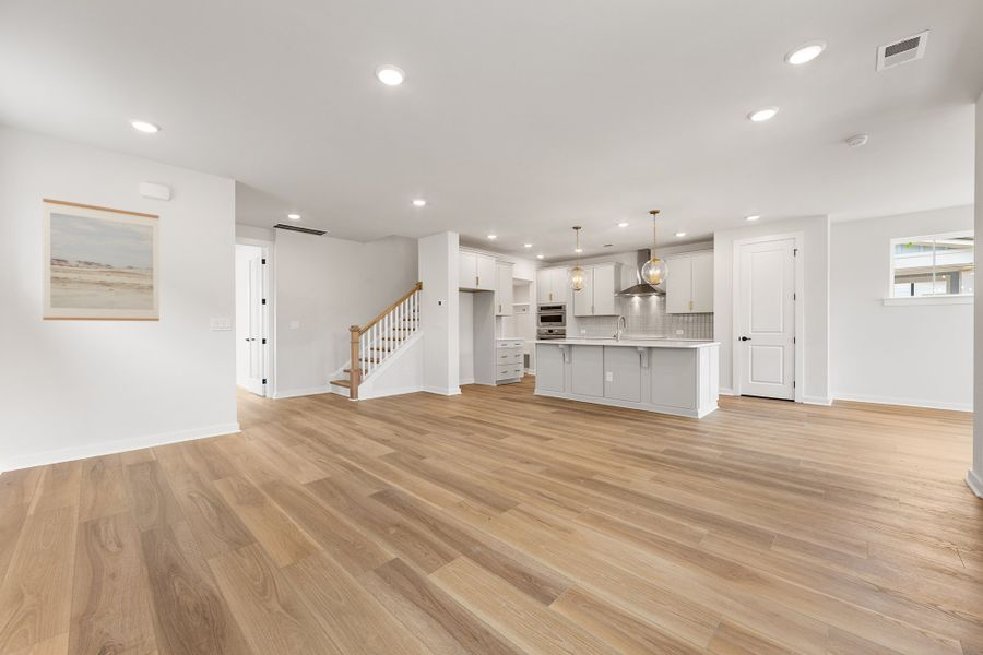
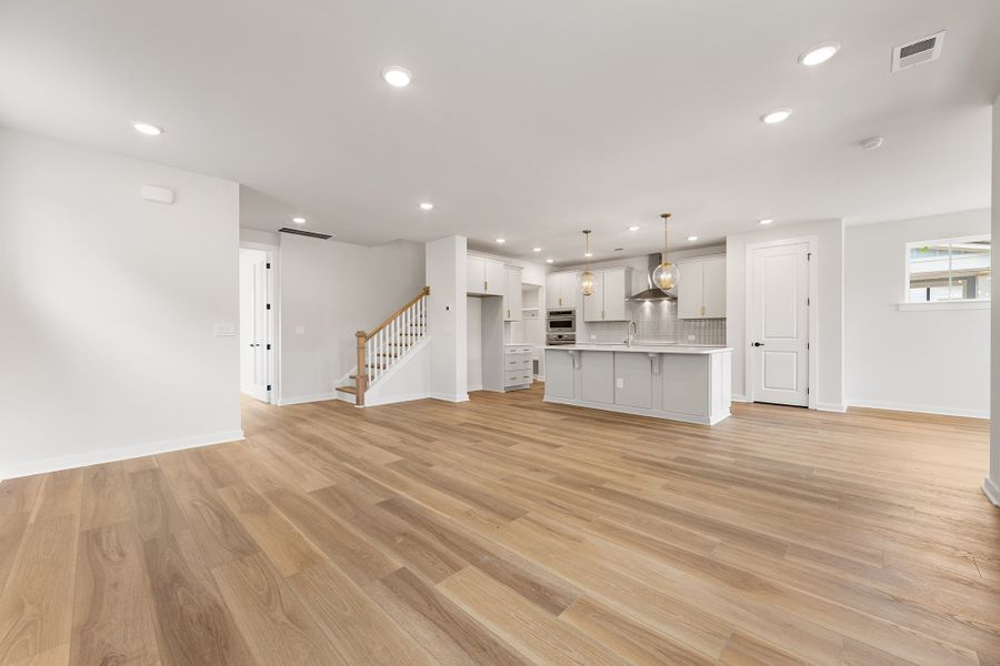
- wall art (105, 264)
